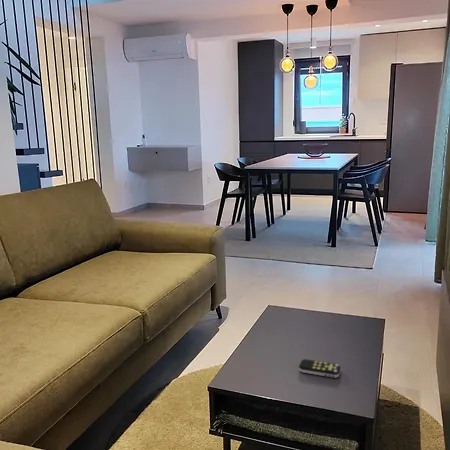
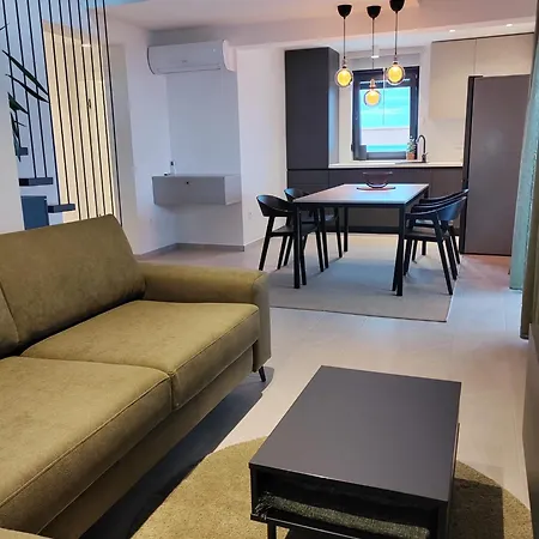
- remote control (319, 367)
